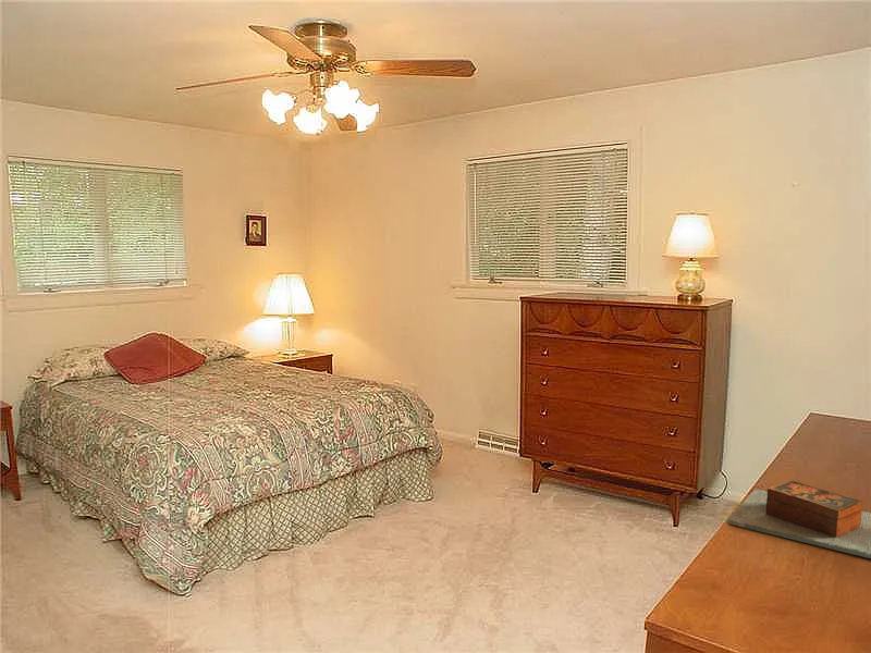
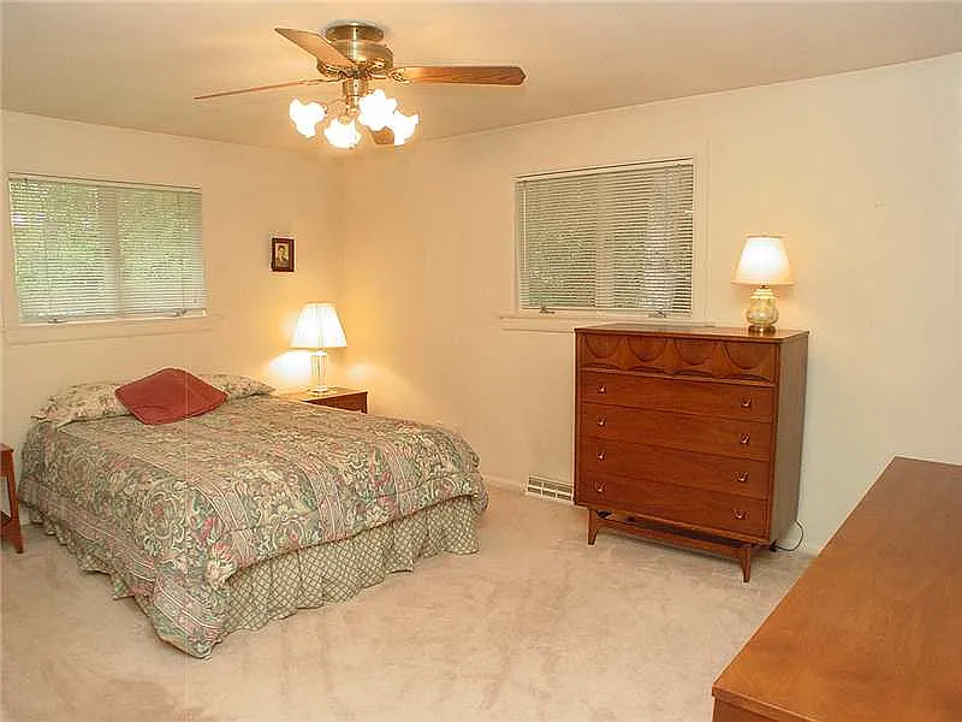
- wooden box (811, 507)
